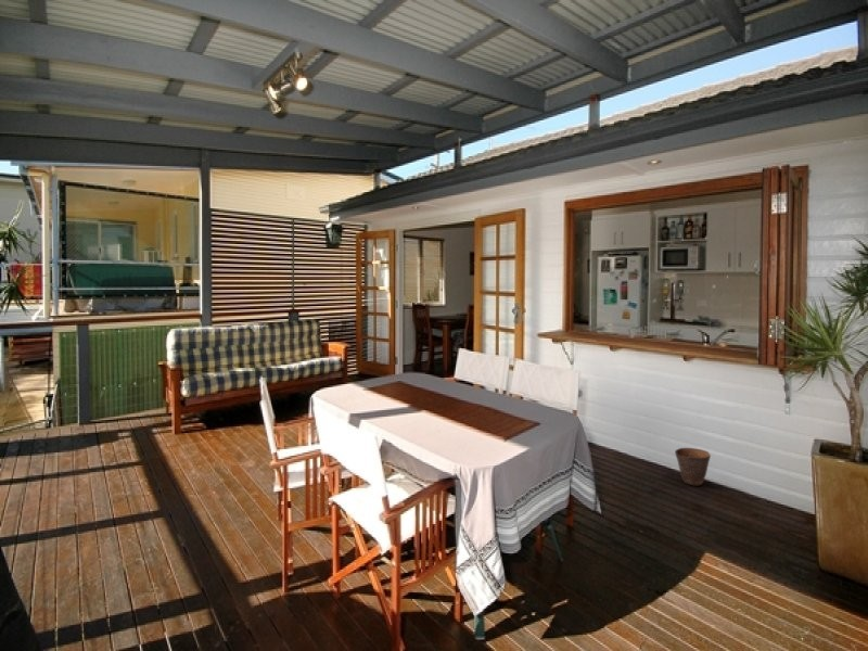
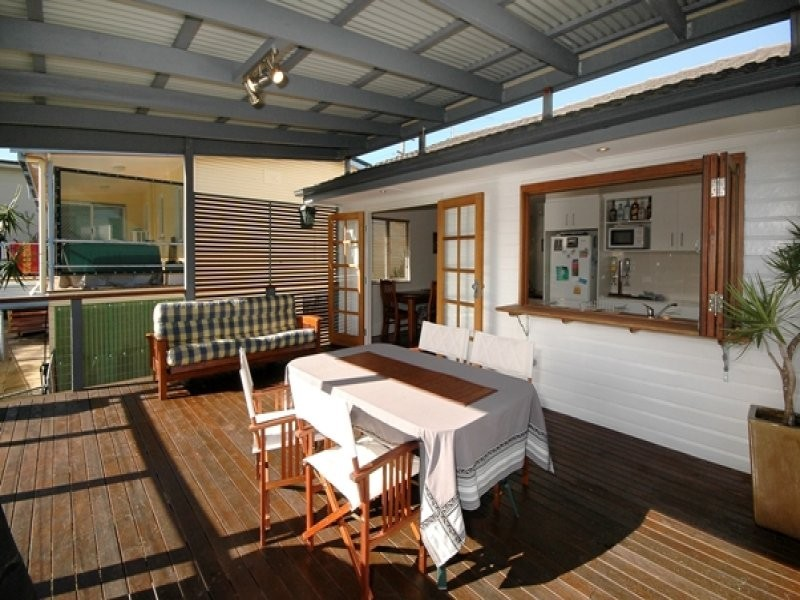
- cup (692, 467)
